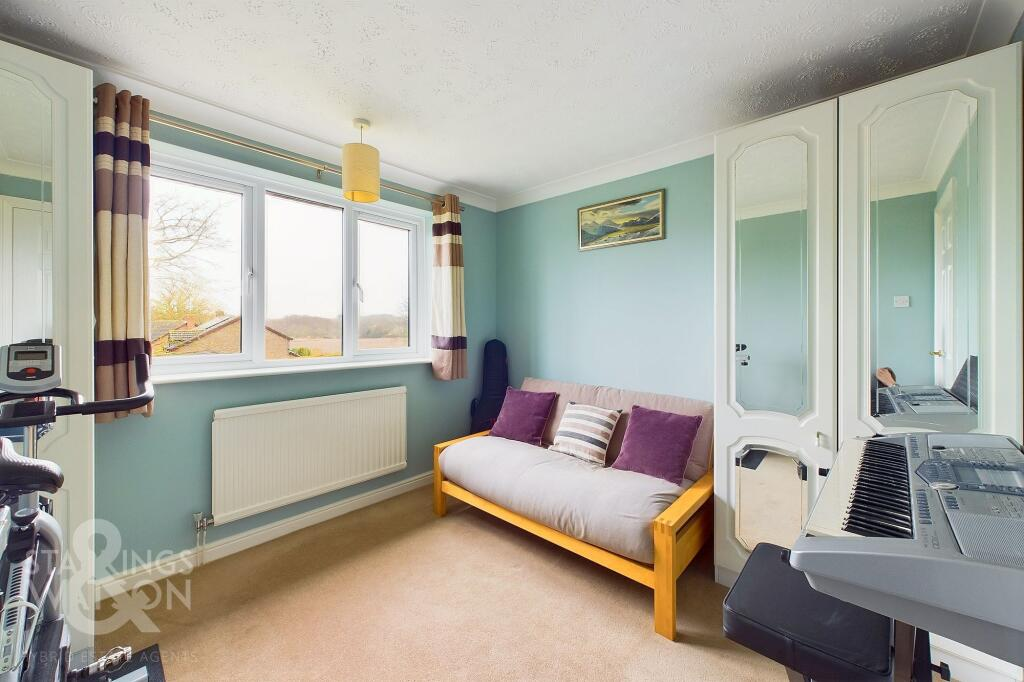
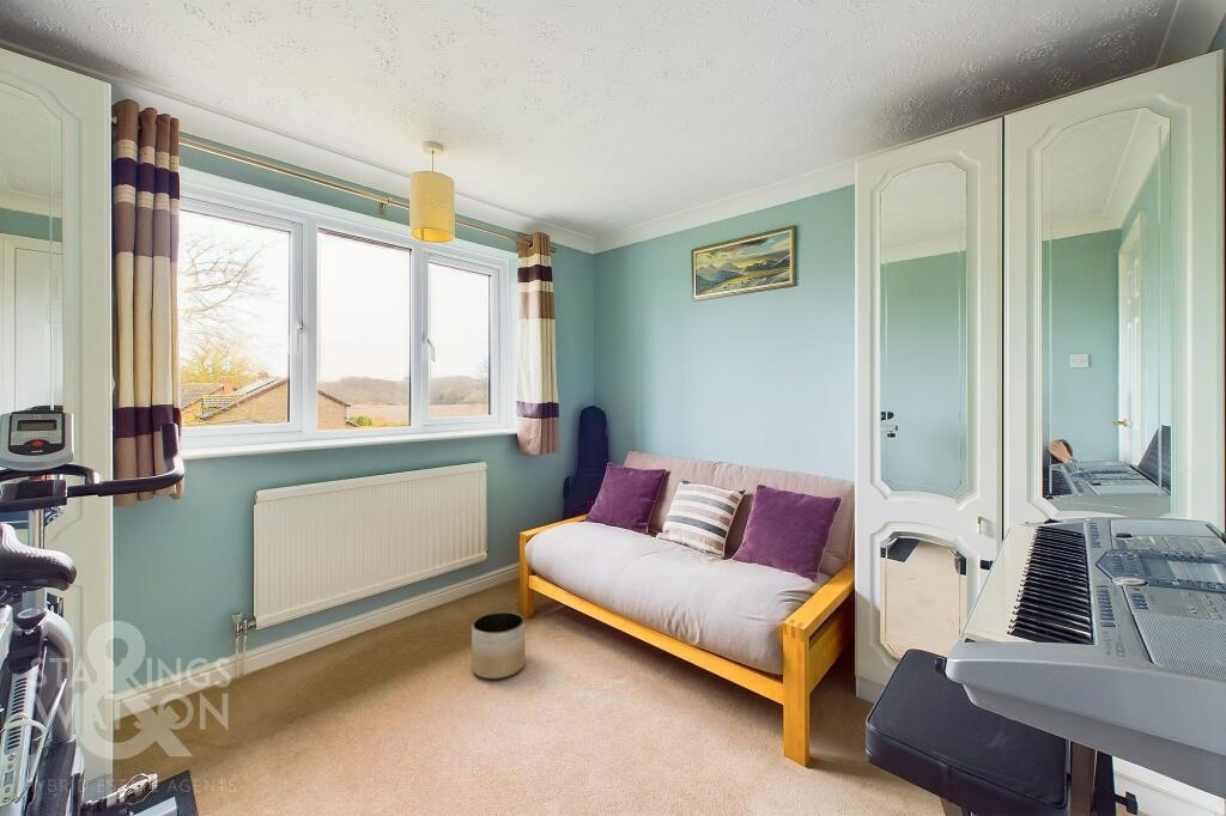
+ planter (498, 644)
